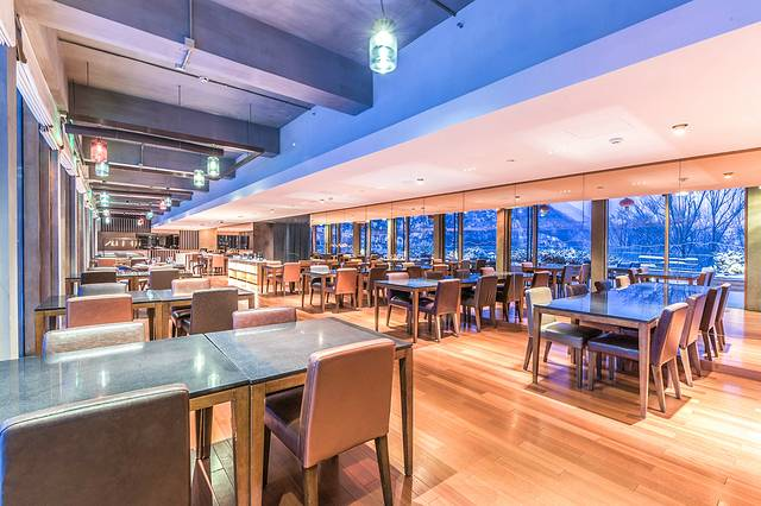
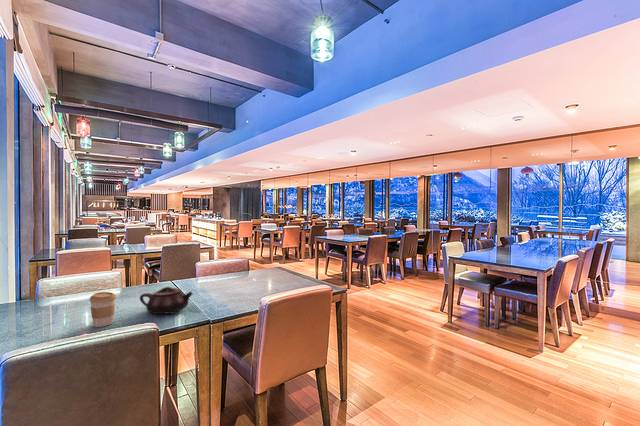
+ coffee cup (103, 308)
+ teapot (167, 298)
